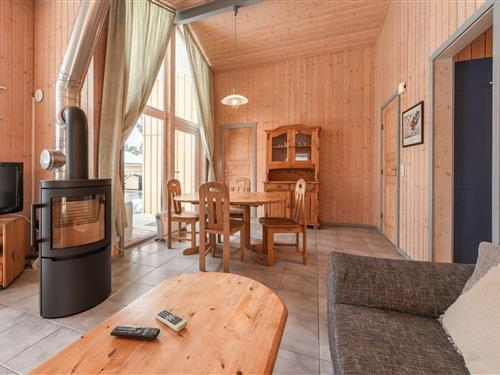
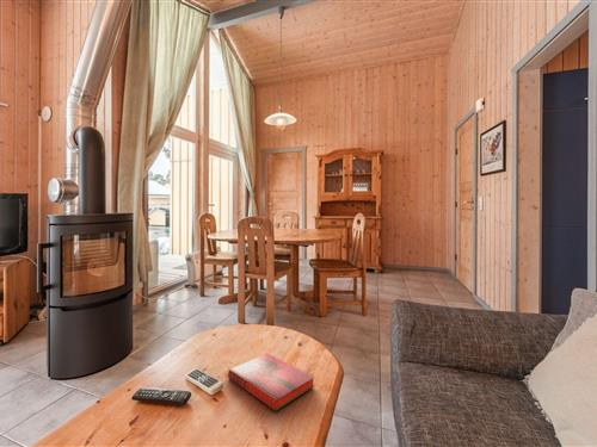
+ hardback book (270, 378)
